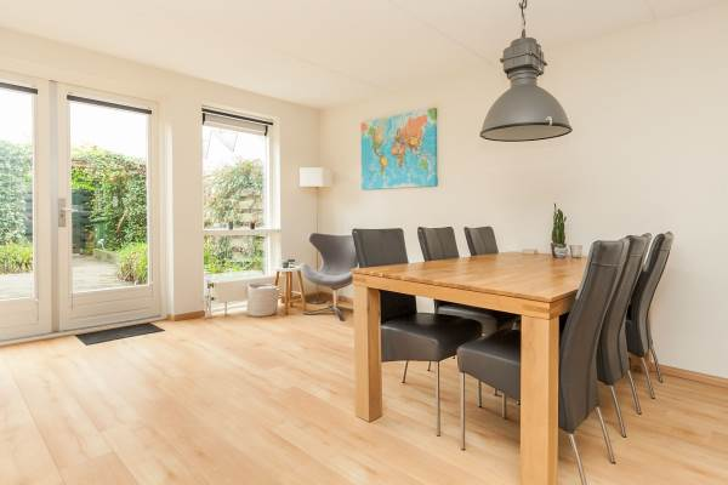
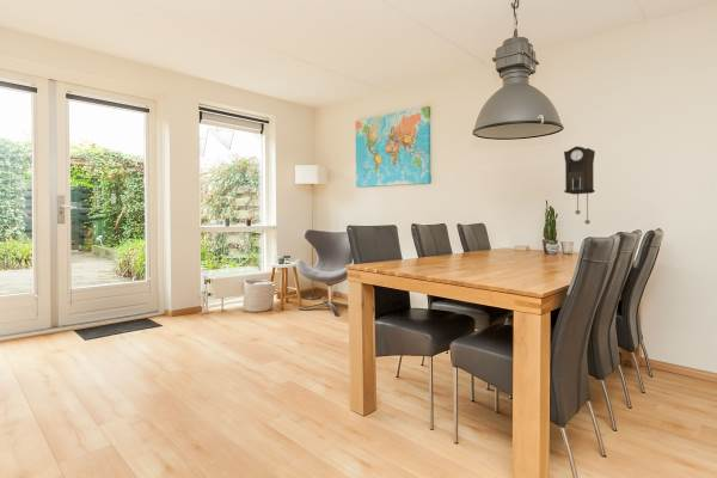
+ pendulum clock (578, 185)
